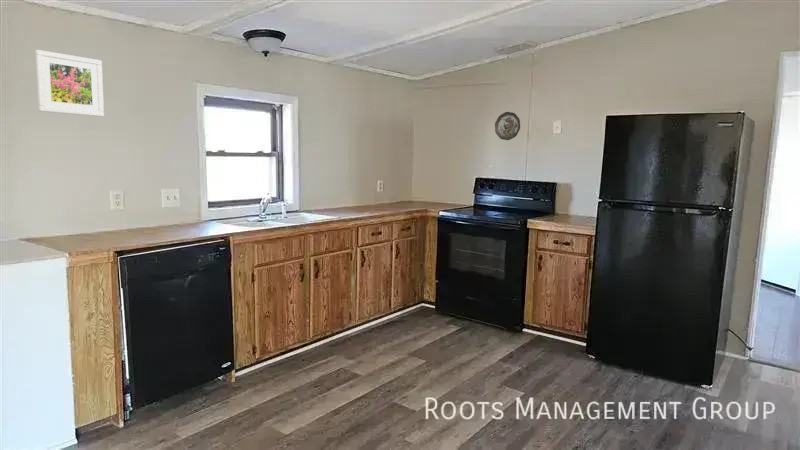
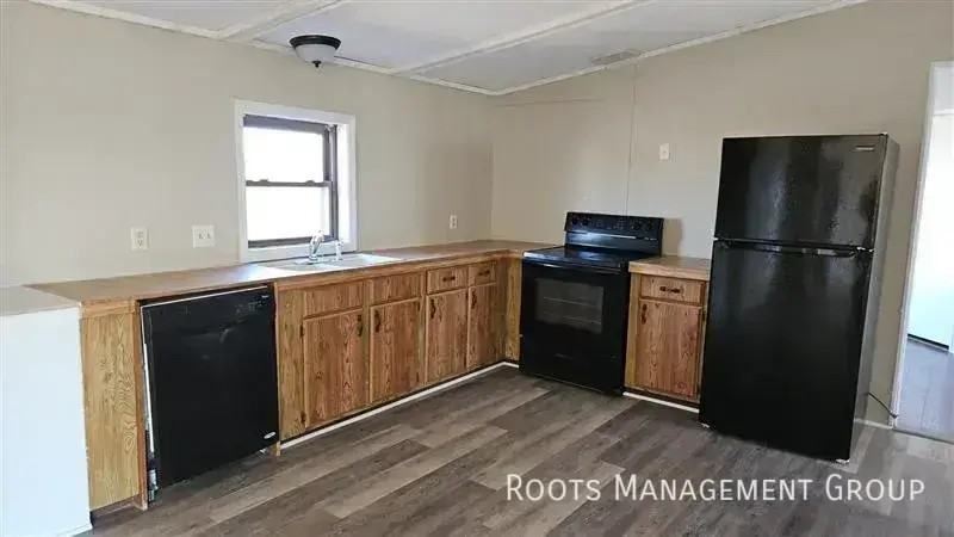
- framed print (71, 84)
- decorative plate (507, 126)
